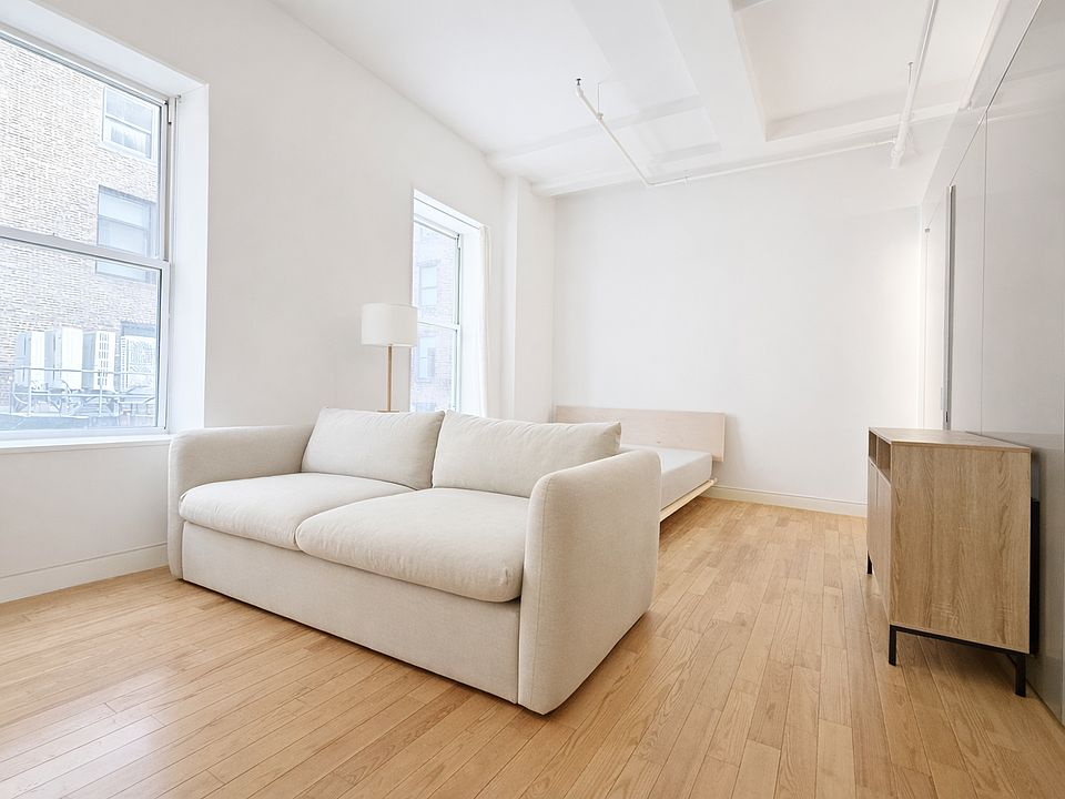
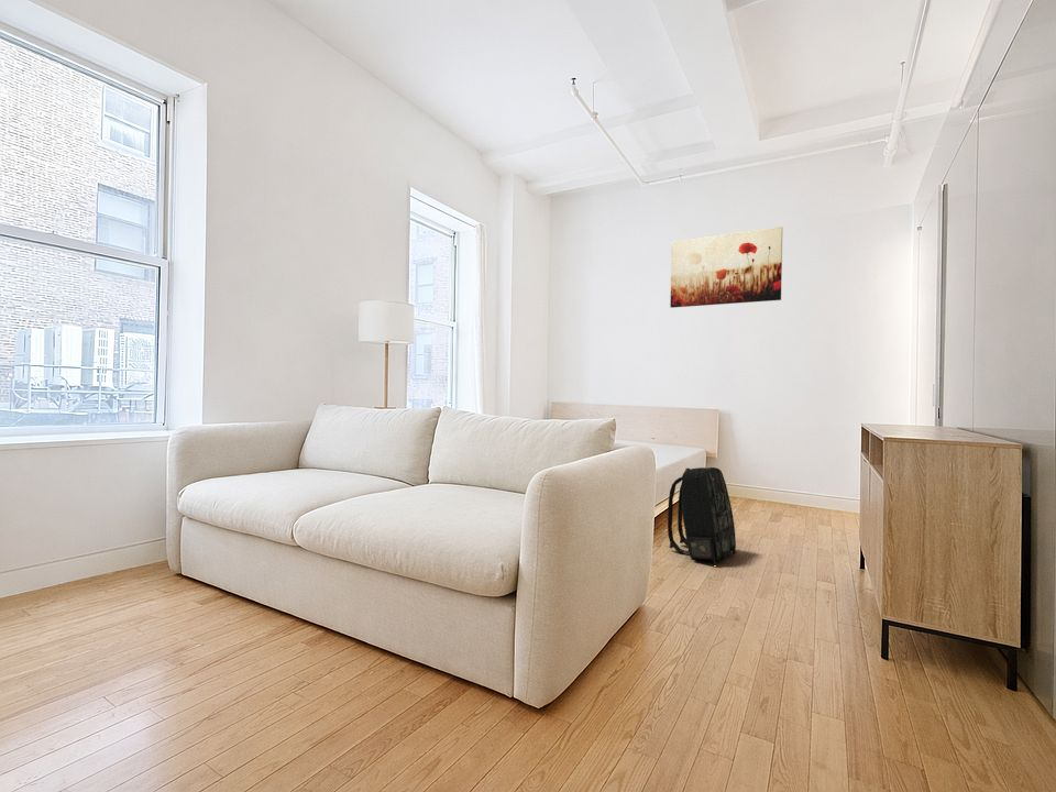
+ backpack (702, 509)
+ wall art (723, 268)
